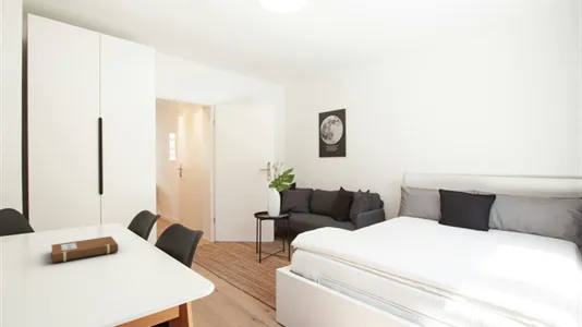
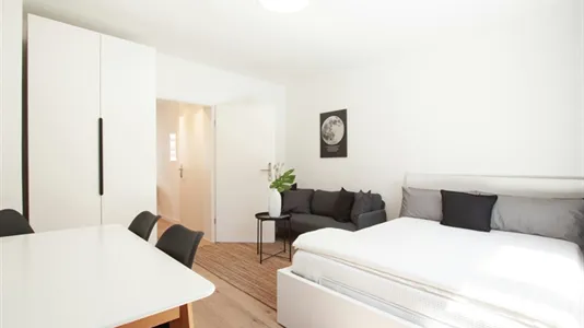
- notebook (83, 249)
